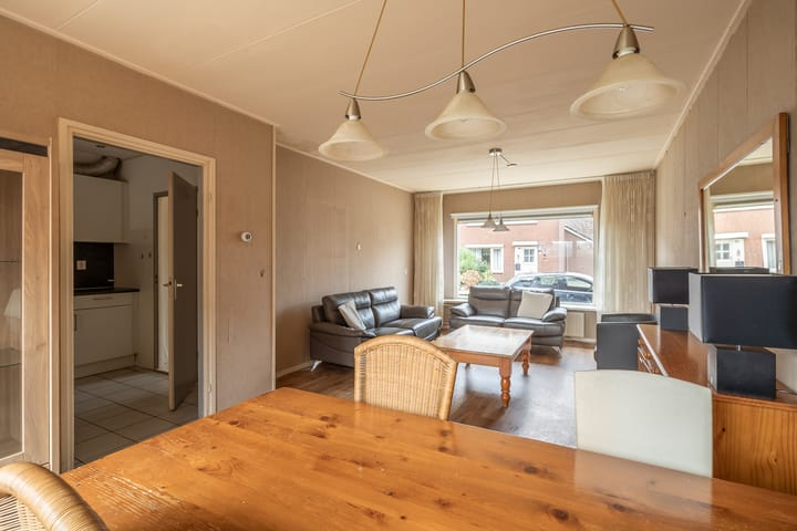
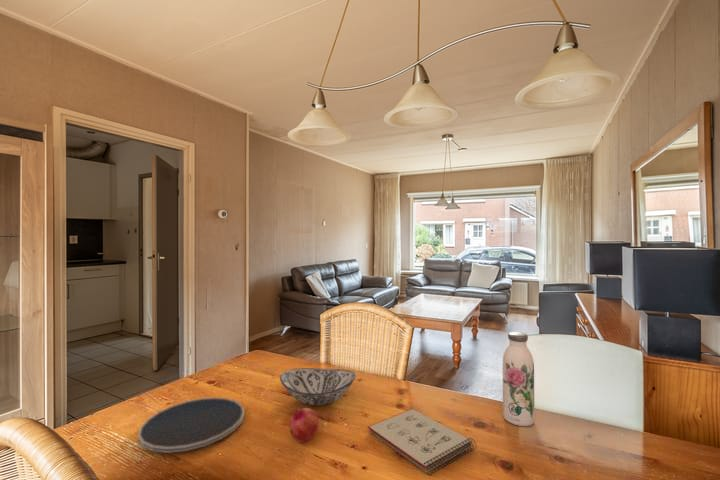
+ decorative bowl (318, 387)
+ plate (194, 422)
+ notepad (419, 434)
+ fruit (304, 422)
+ water bottle (518, 376)
